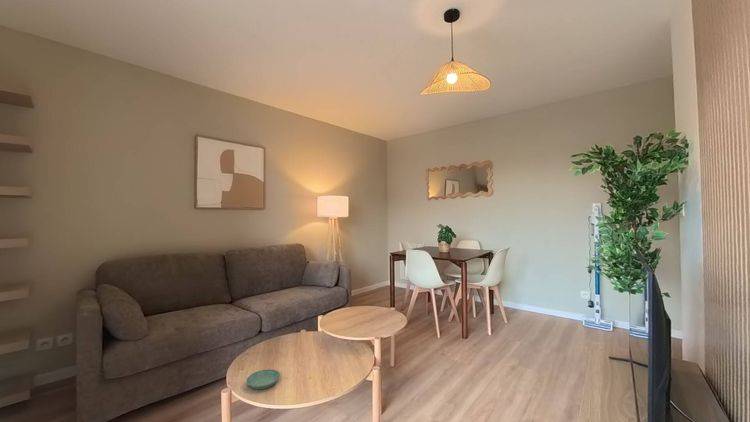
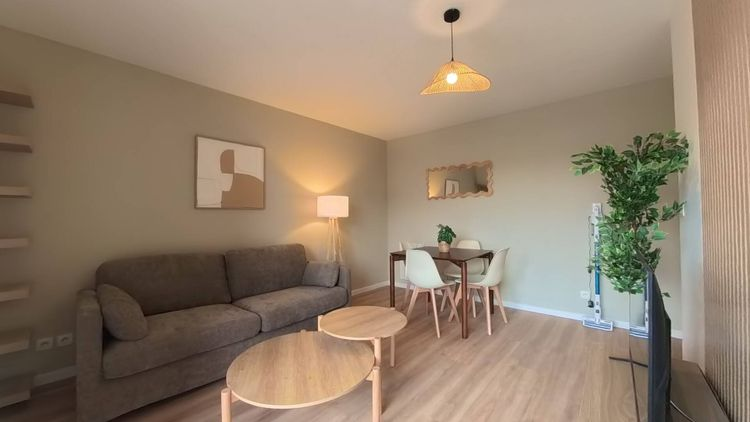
- saucer (263, 380)
